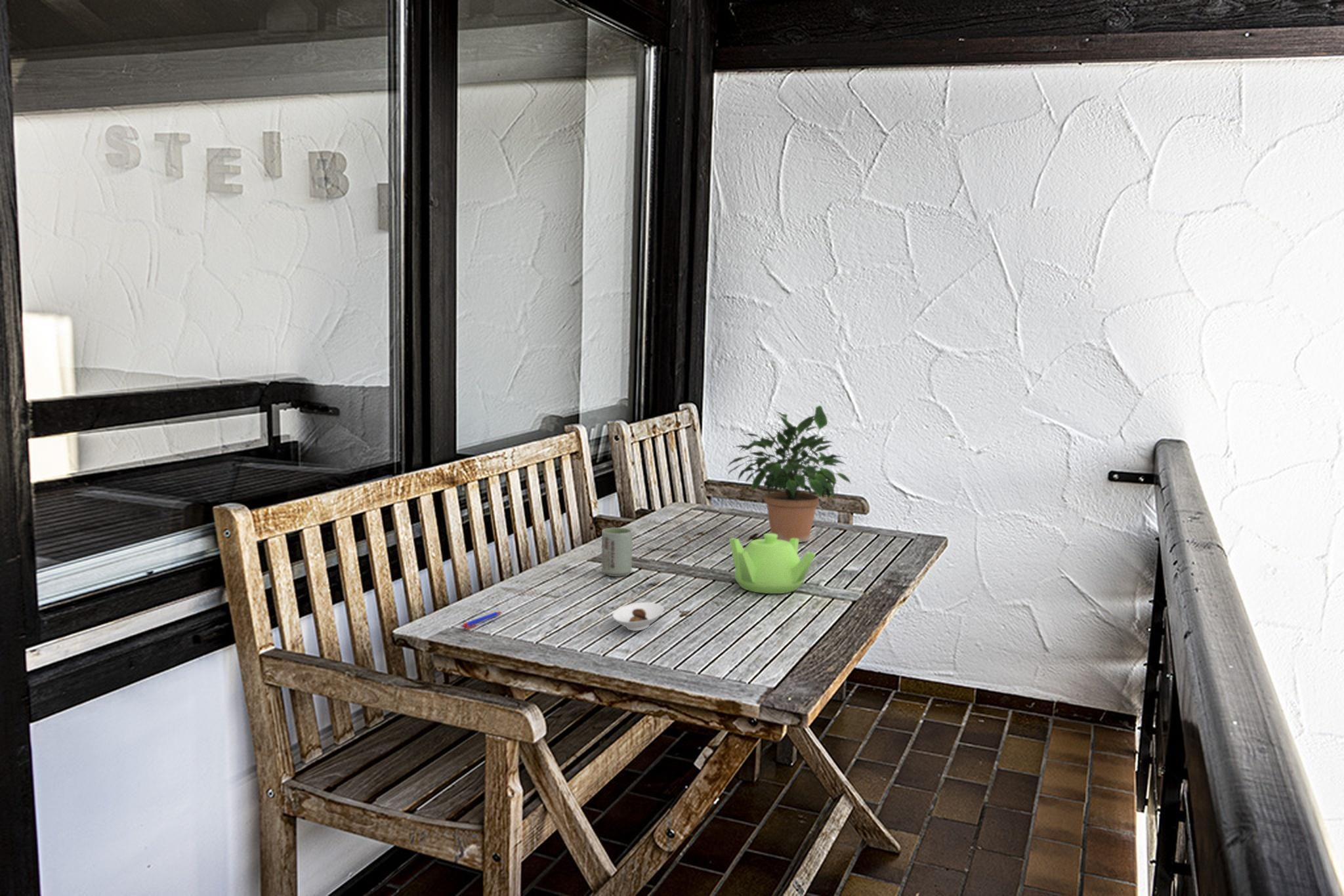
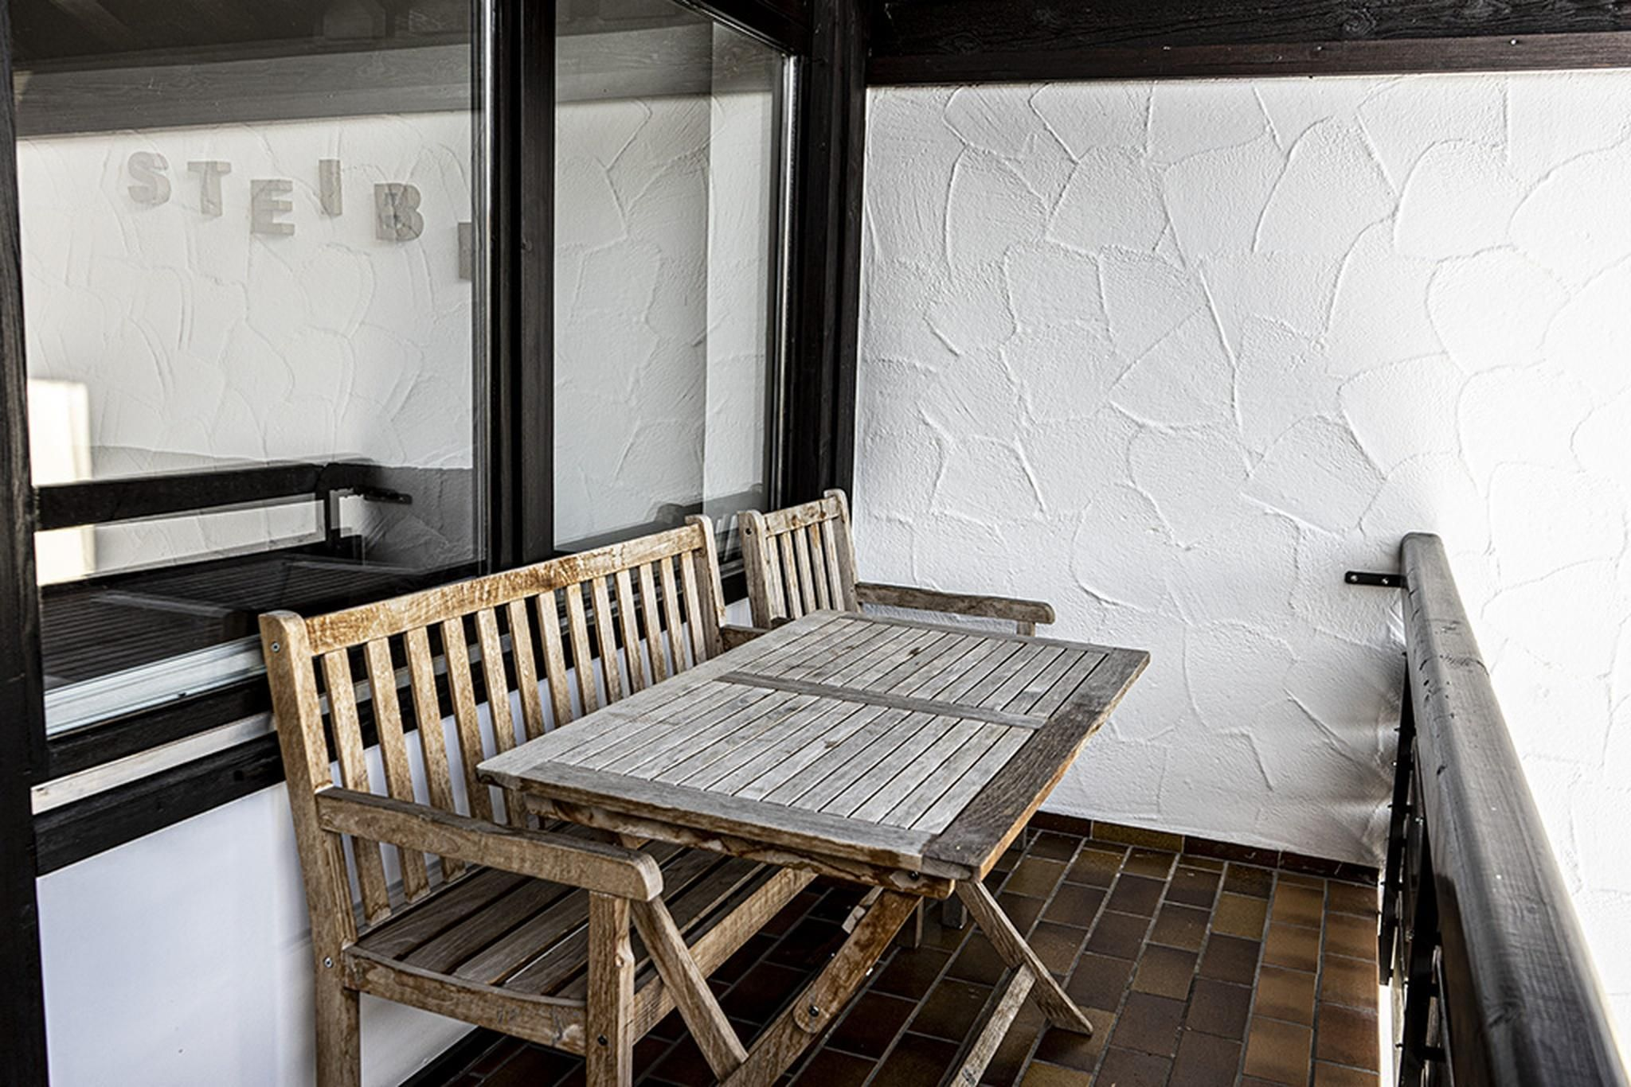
- teapot (770, 560)
- cup (617, 552)
- saucer (638, 617)
- pen (482, 619)
- potted plant (783, 473)
